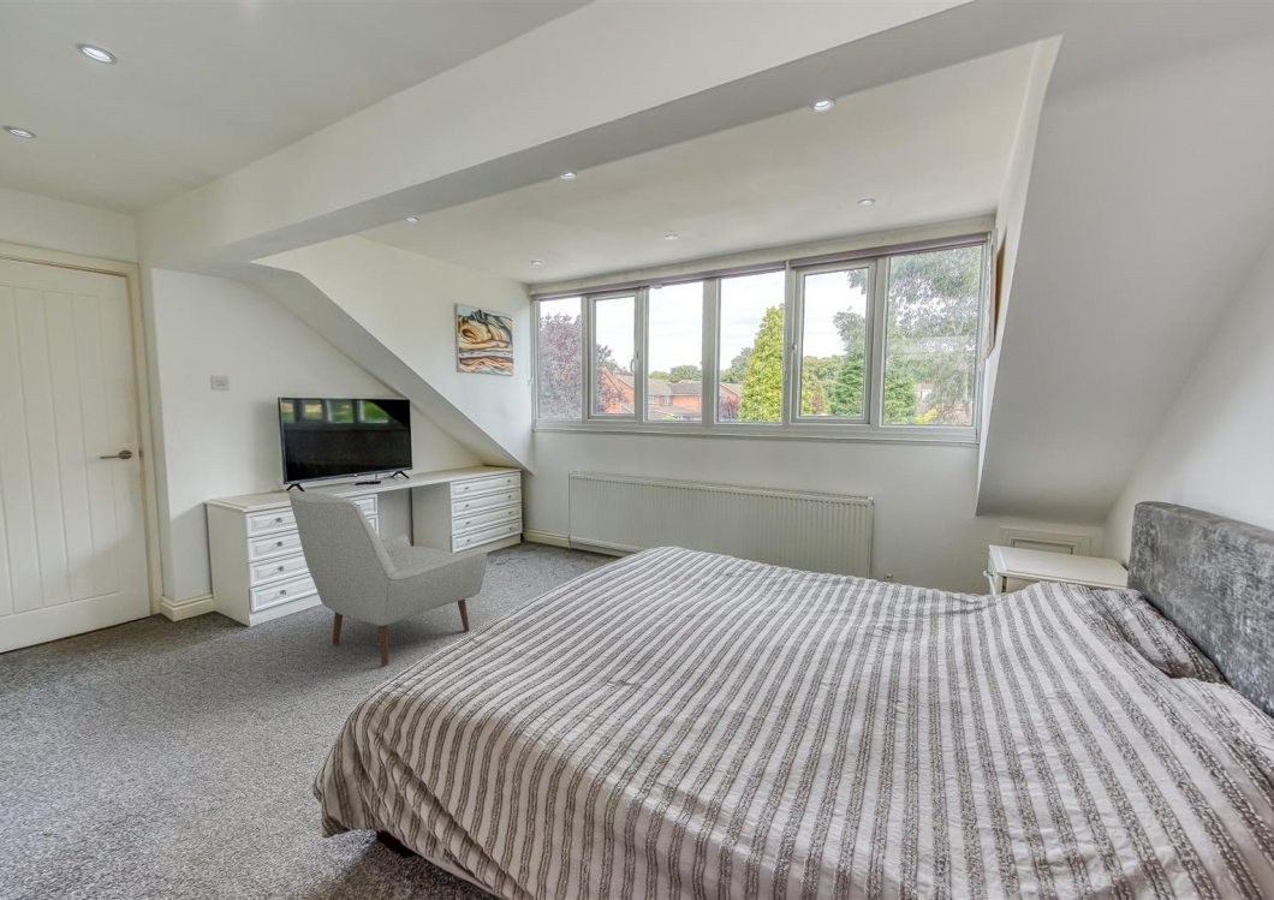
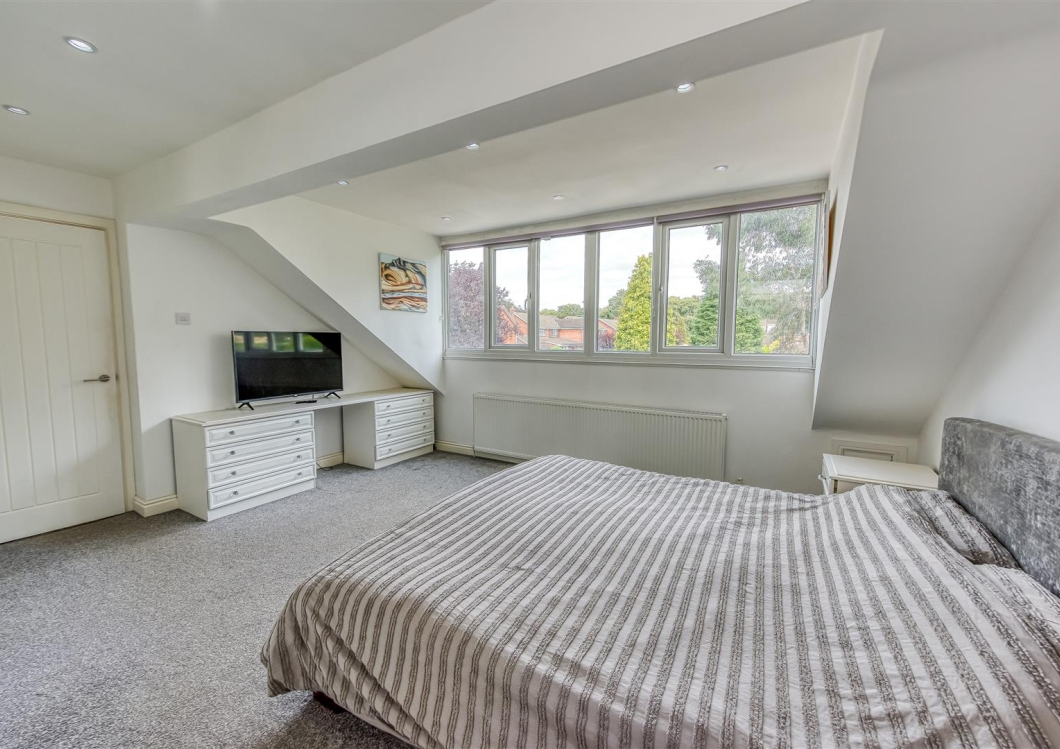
- chair (386, 565)
